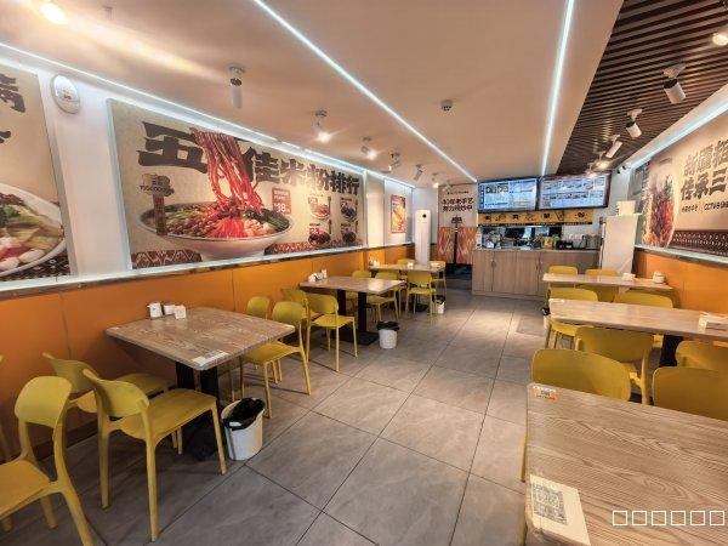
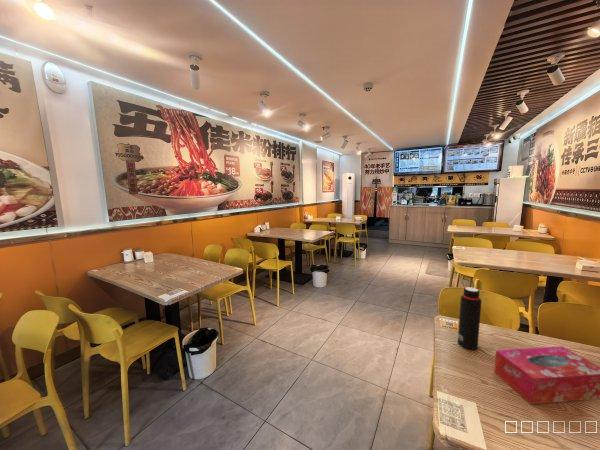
+ water bottle (468, 316)
+ tissue box (548, 372)
